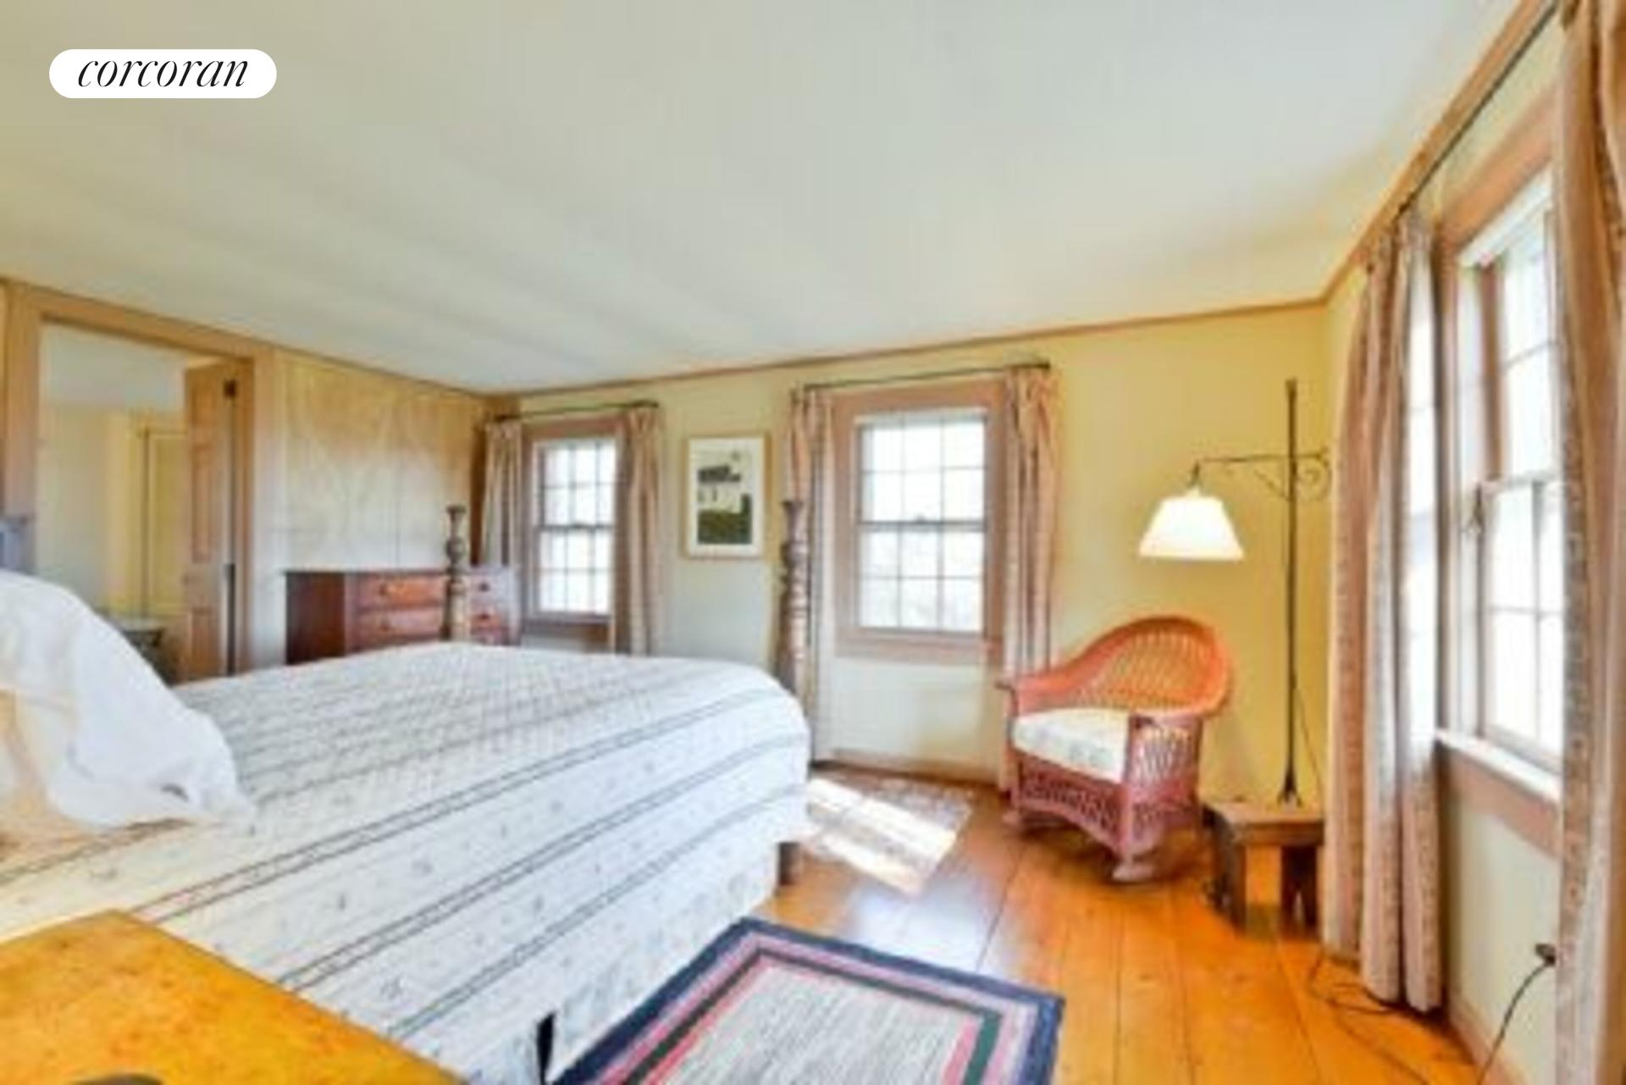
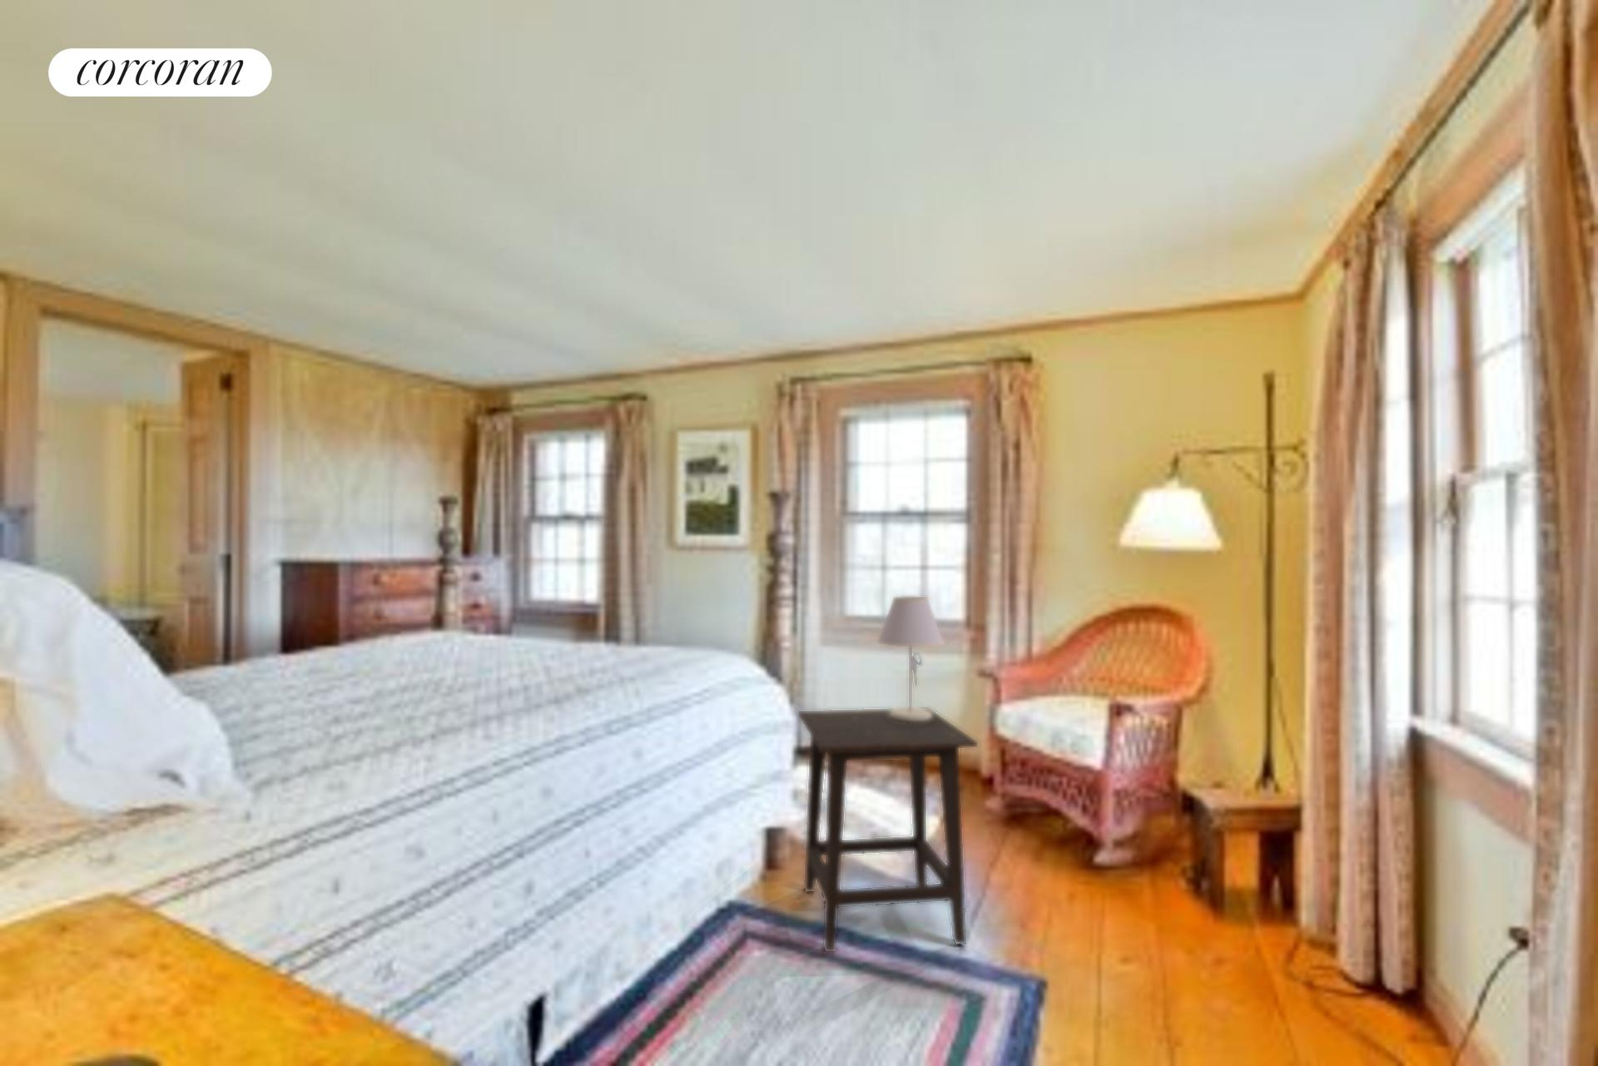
+ side table (879, 838)
+ table lamp (910, 657)
